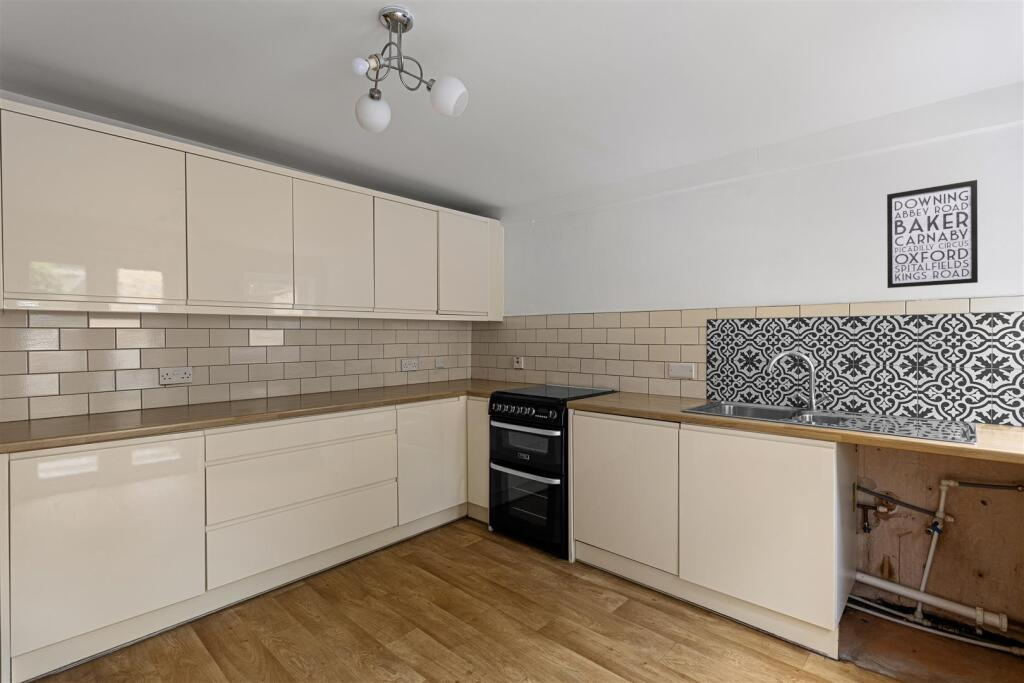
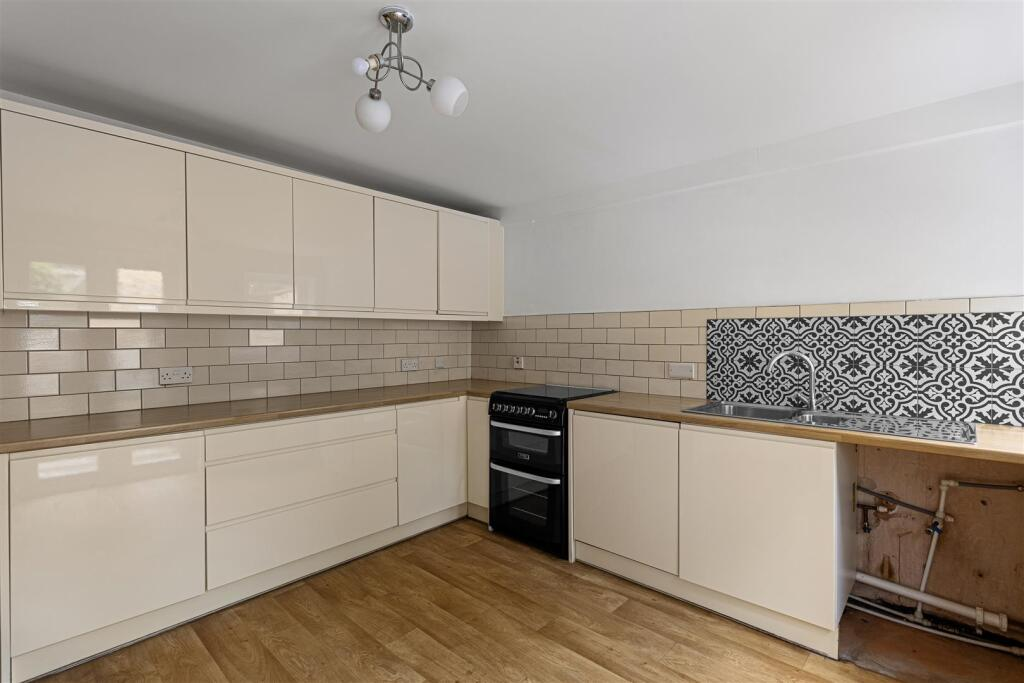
- wall art (930, 236)
